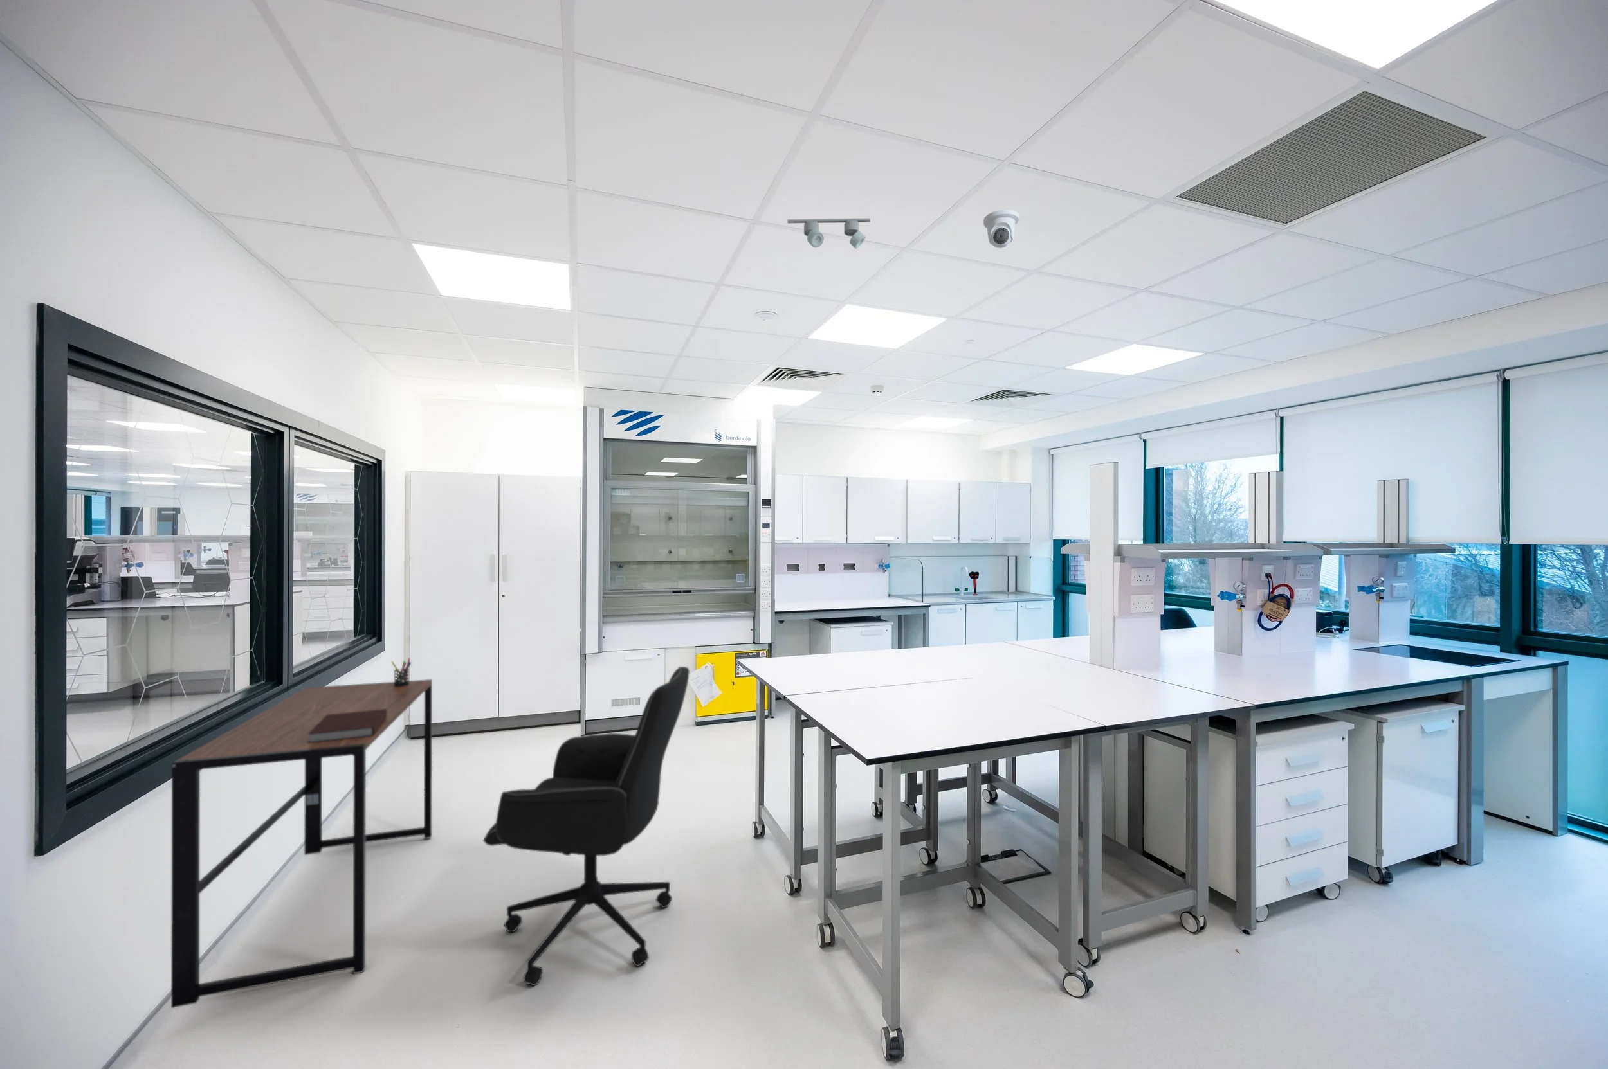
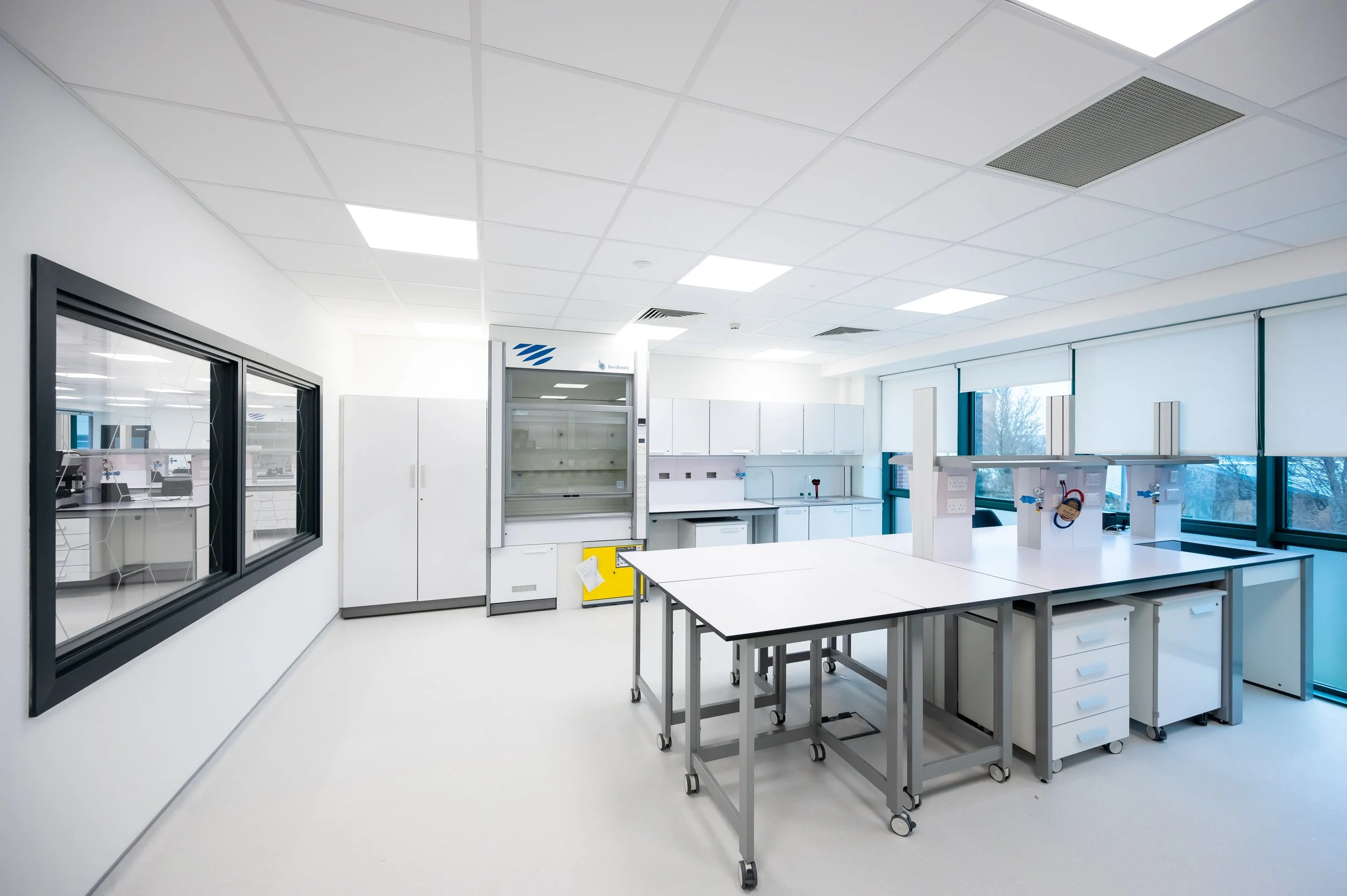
- pen holder (402, 671)
- notebook (350, 724)
- track lighting (823, 235)
- security camera (1000, 233)
- office chair (596, 803)
- desk (321, 808)
